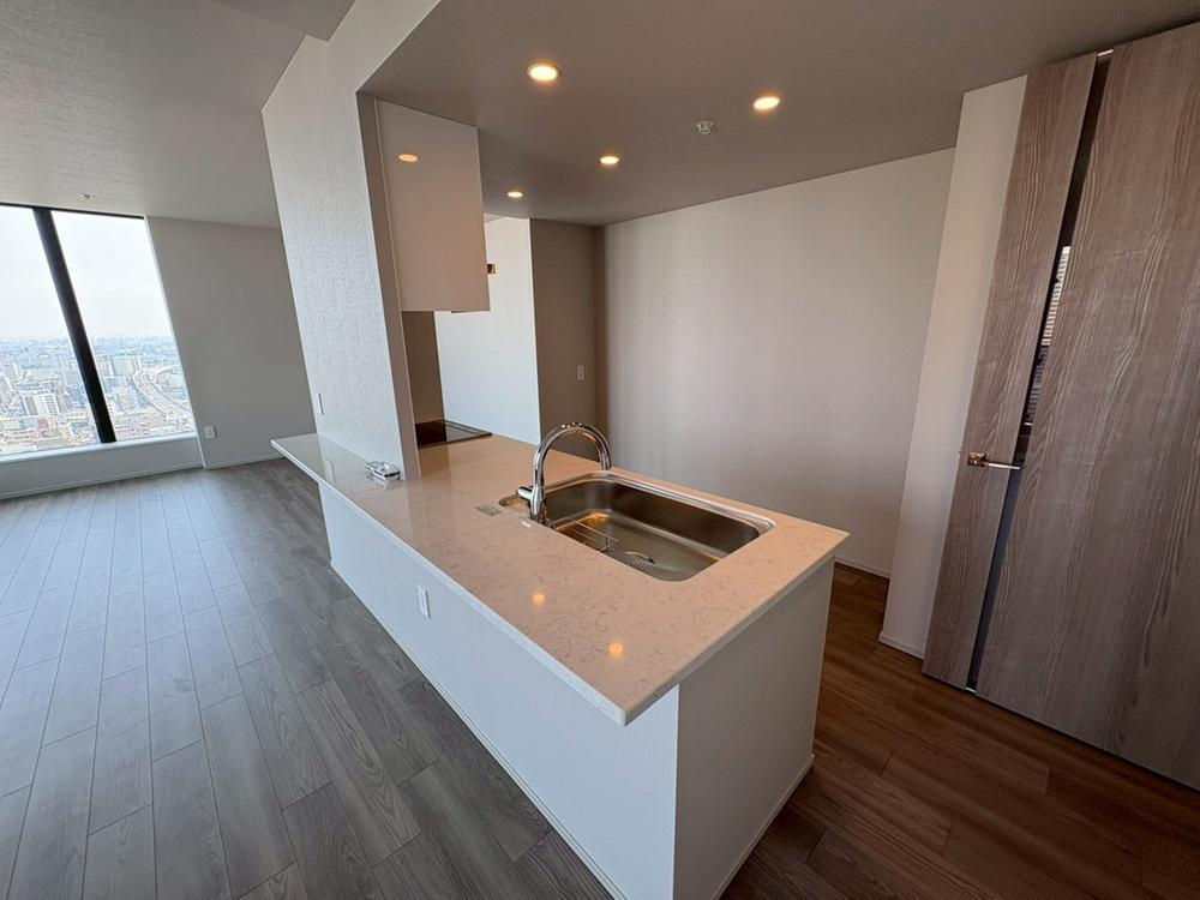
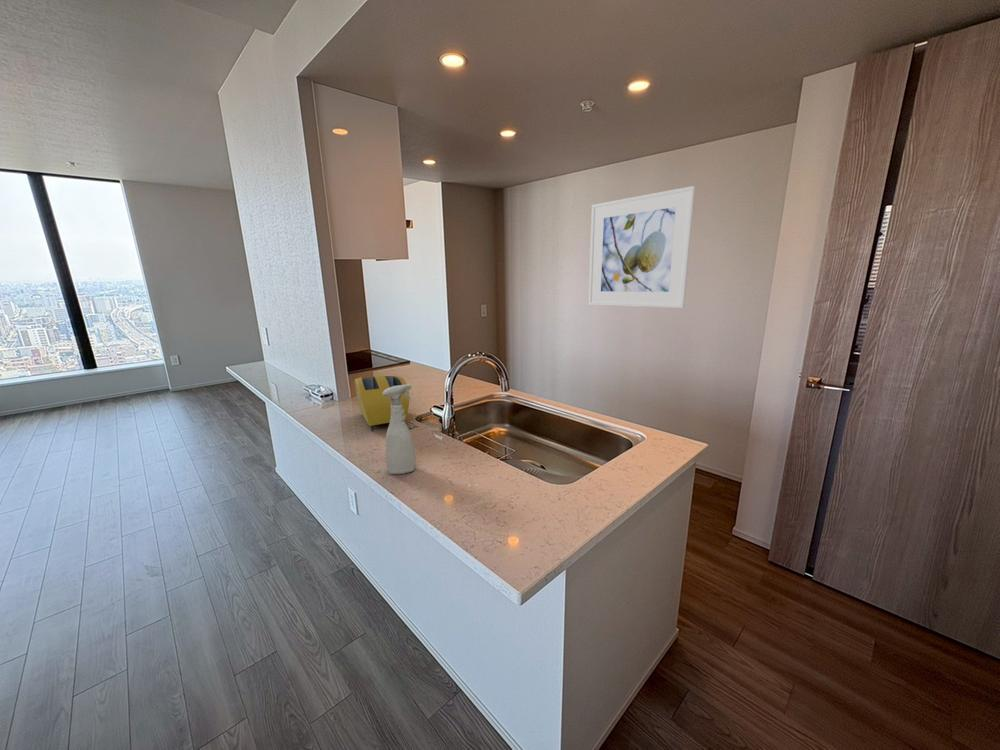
+ spray bottle (398, 429)
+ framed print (635, 253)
+ toaster (381, 397)
